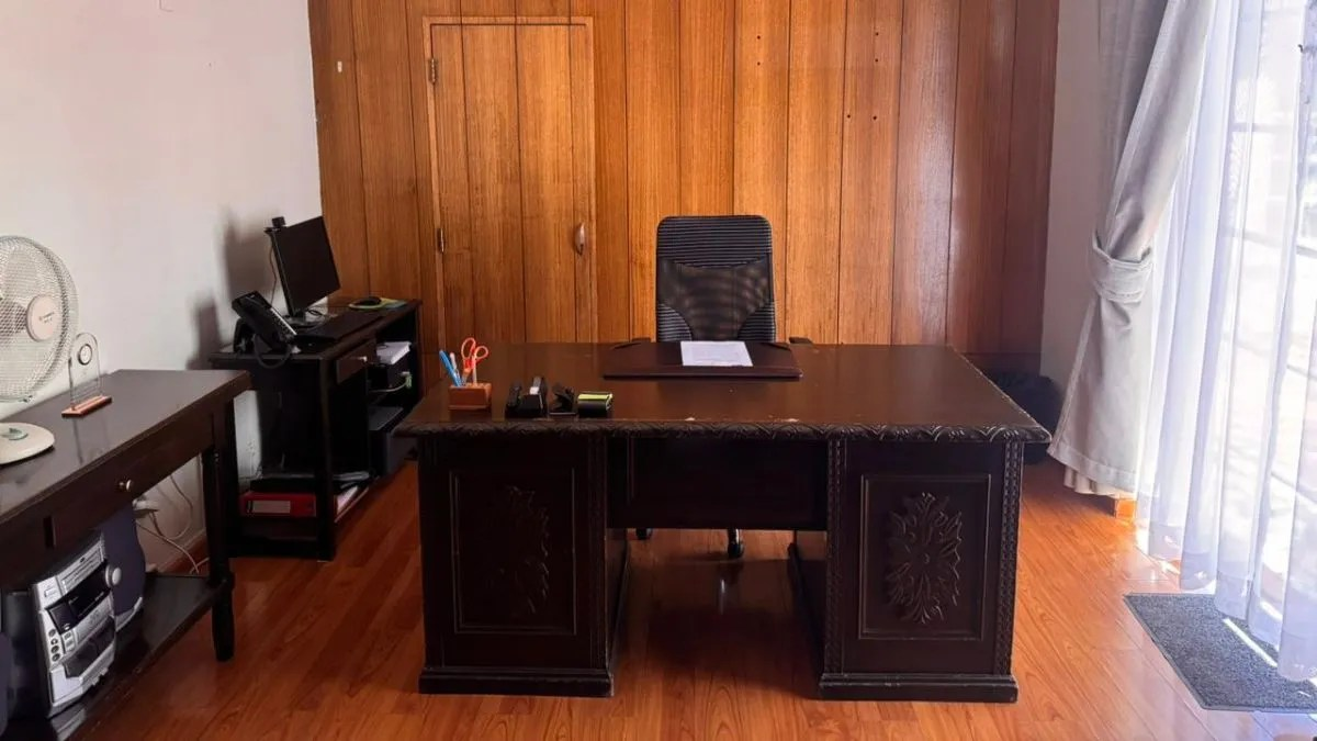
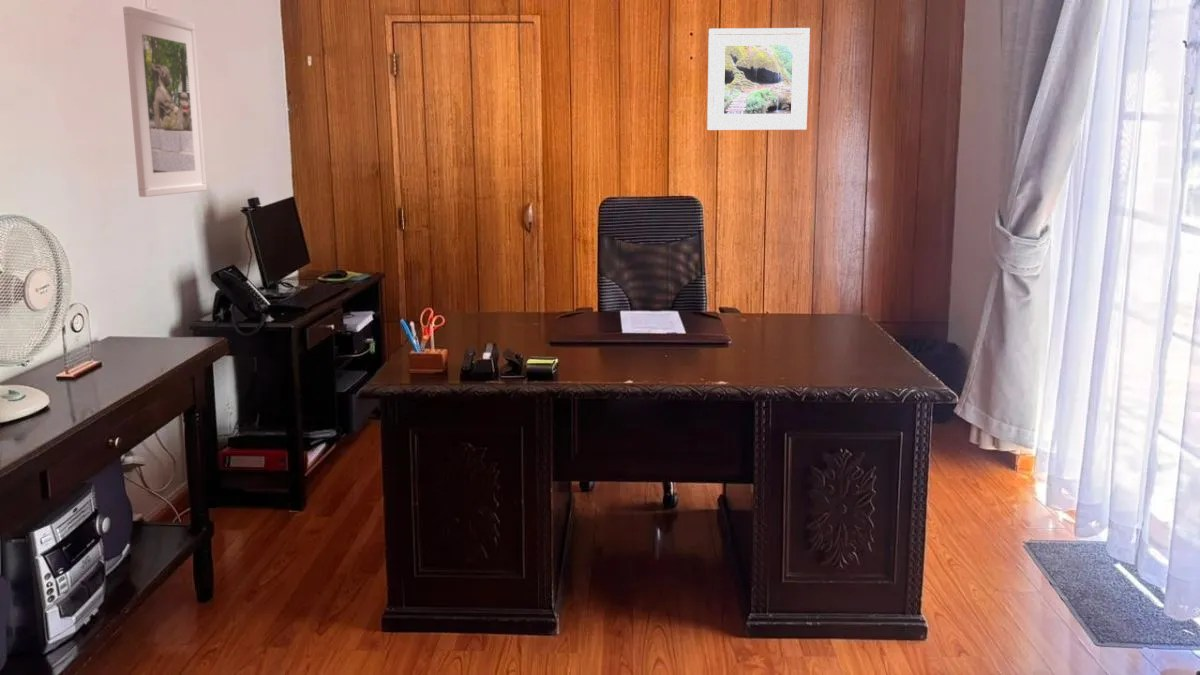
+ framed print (758, 79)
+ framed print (168, 106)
